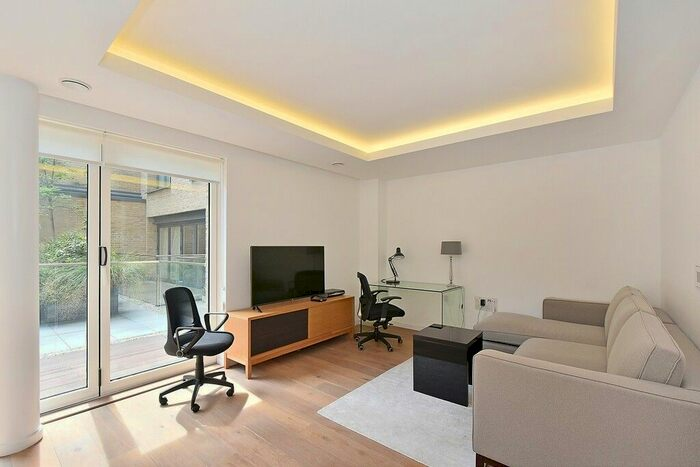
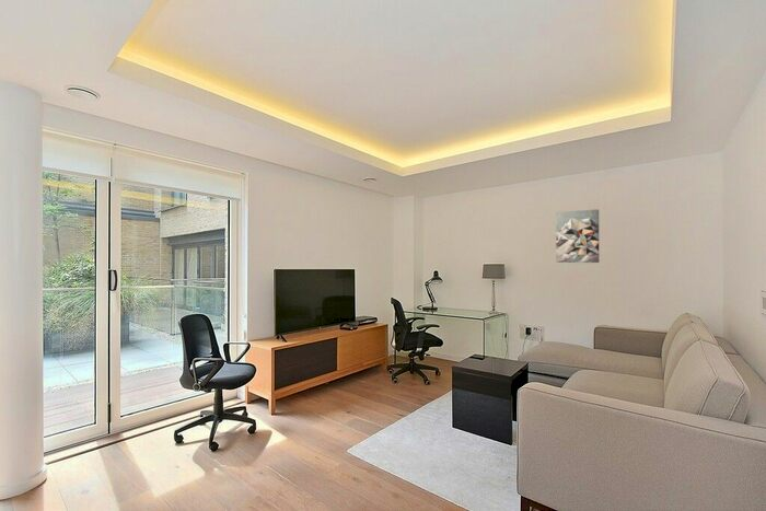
+ wall art (577, 236)
